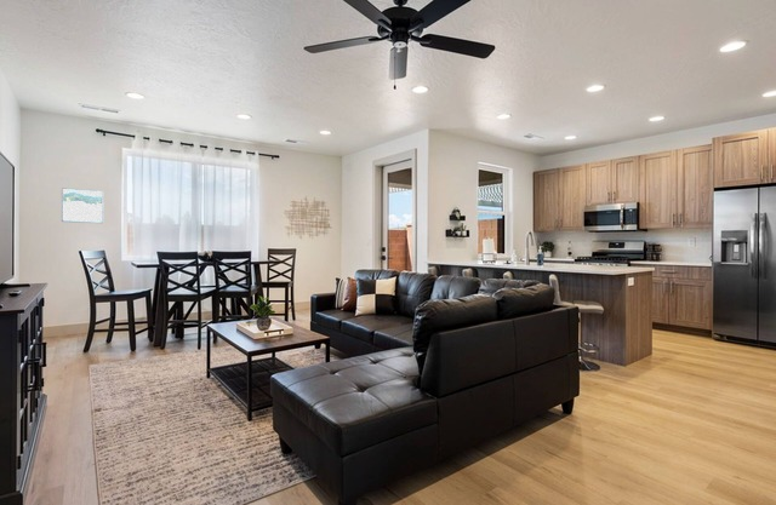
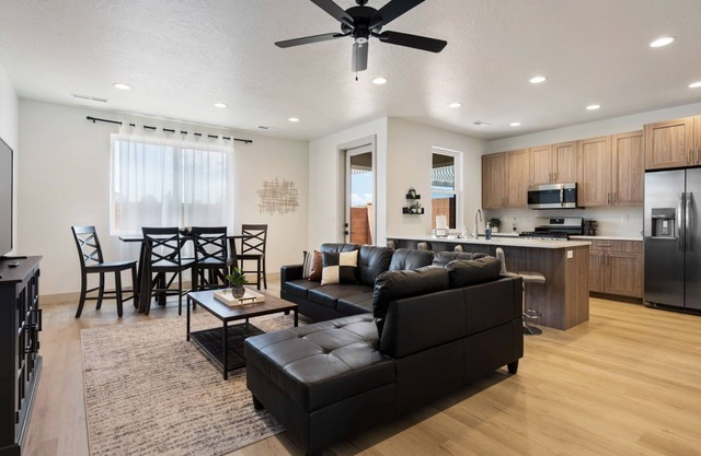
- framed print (82, 206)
